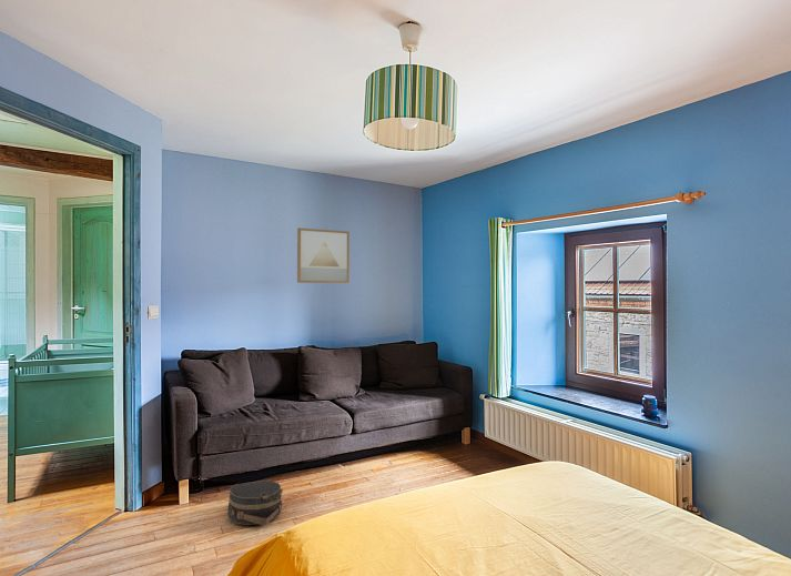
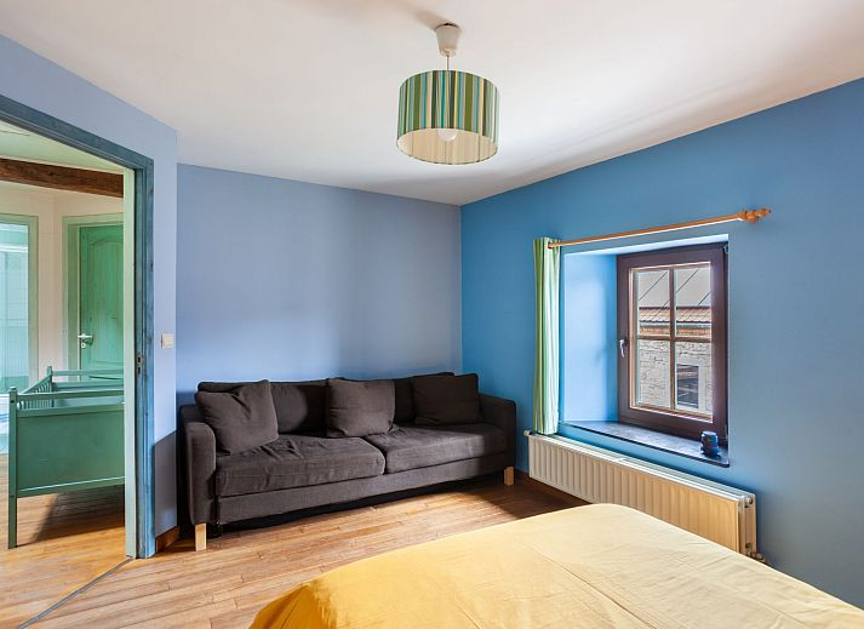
- wall art (324, 256)
- hat box (256, 502)
